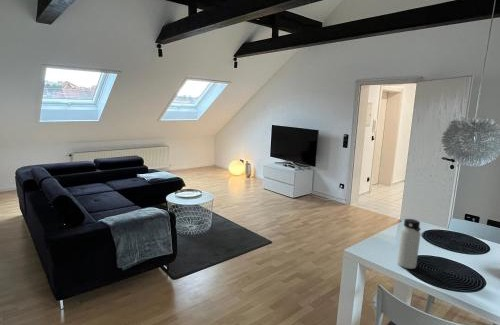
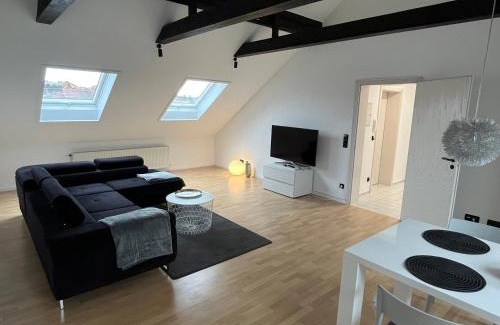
- water bottle (409, 242)
